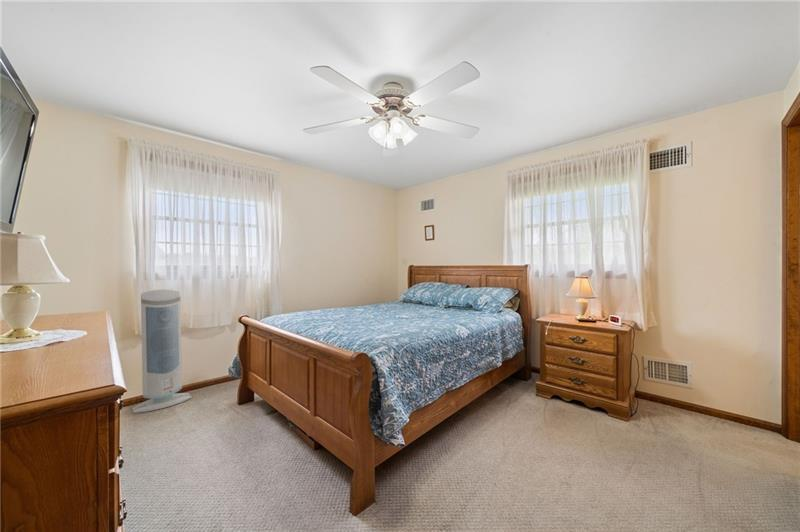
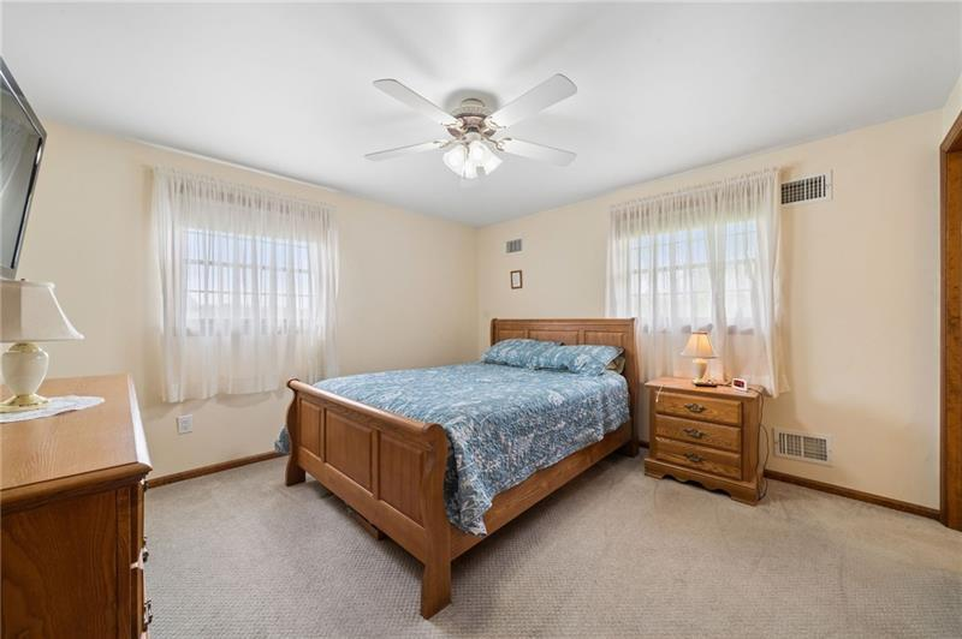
- air purifier (161, 346)
